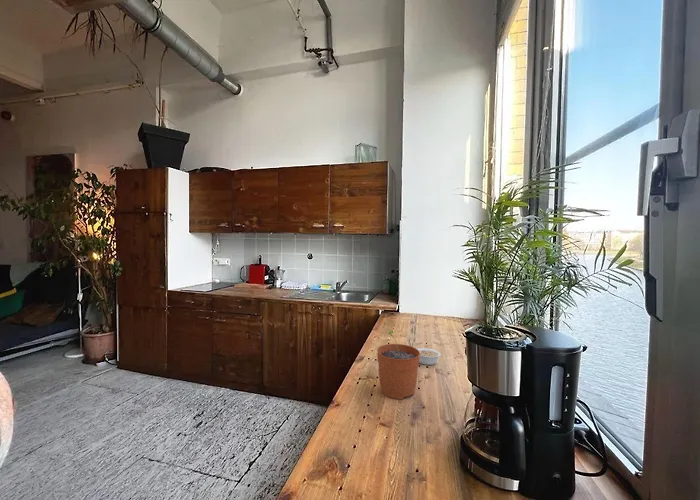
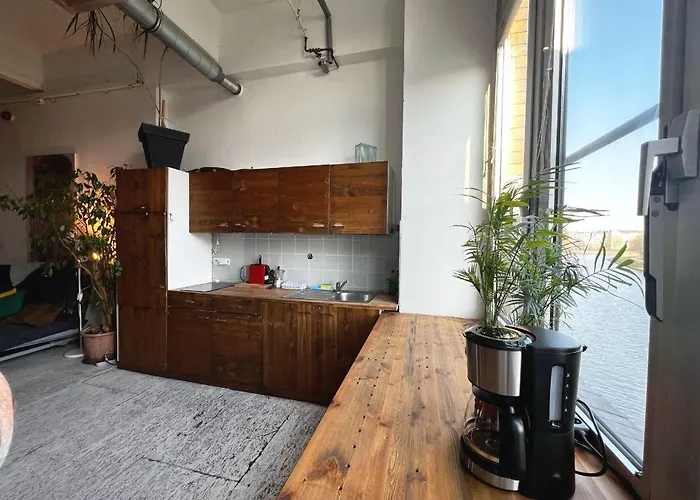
- plant pot (398, 360)
- legume (427, 356)
